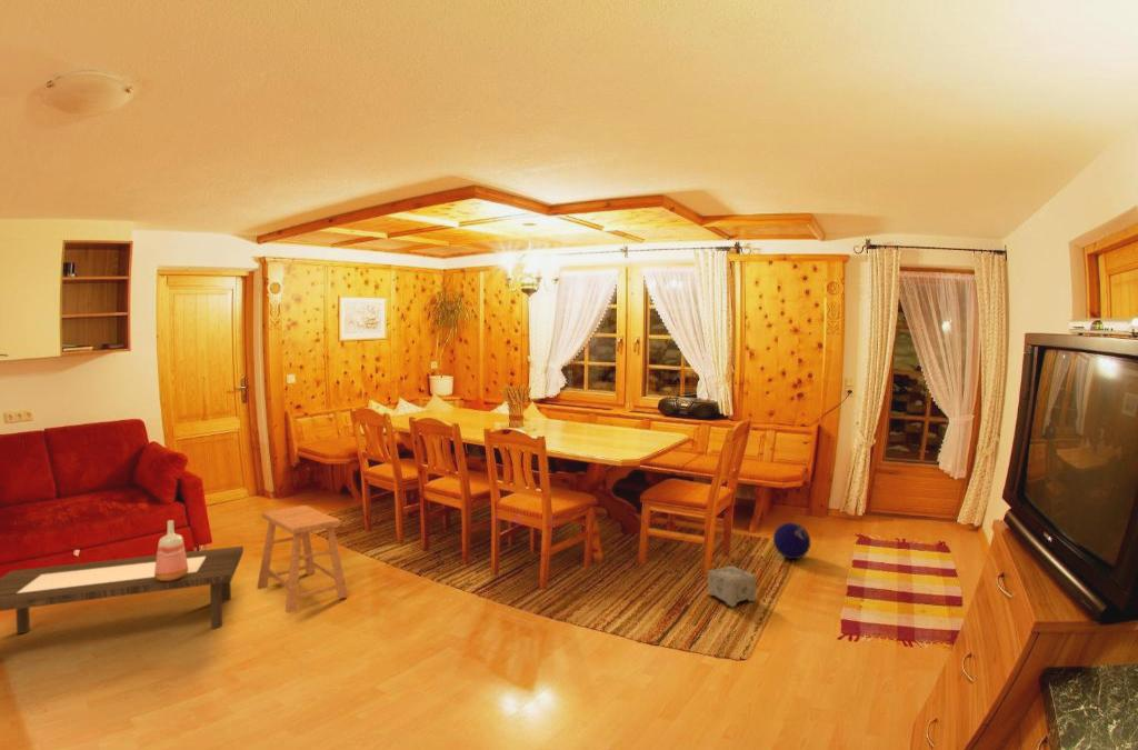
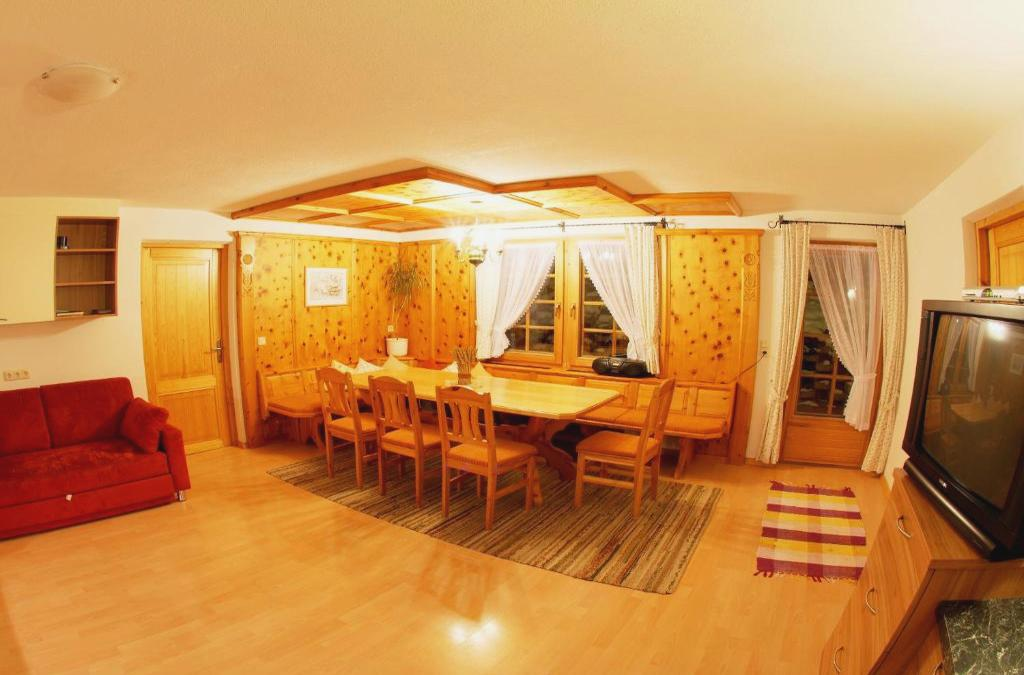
- planter (730, 586)
- vase (170, 549)
- ball (791, 540)
- coffee table (118, 596)
- stool (299, 553)
